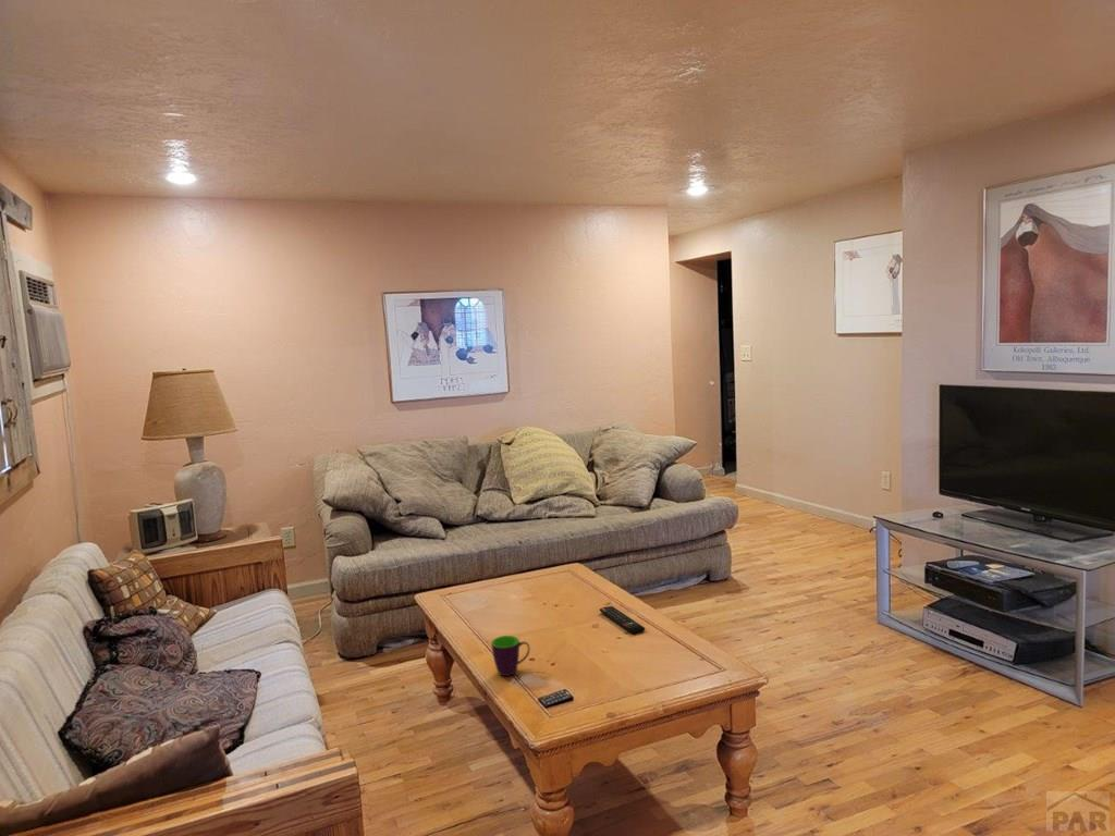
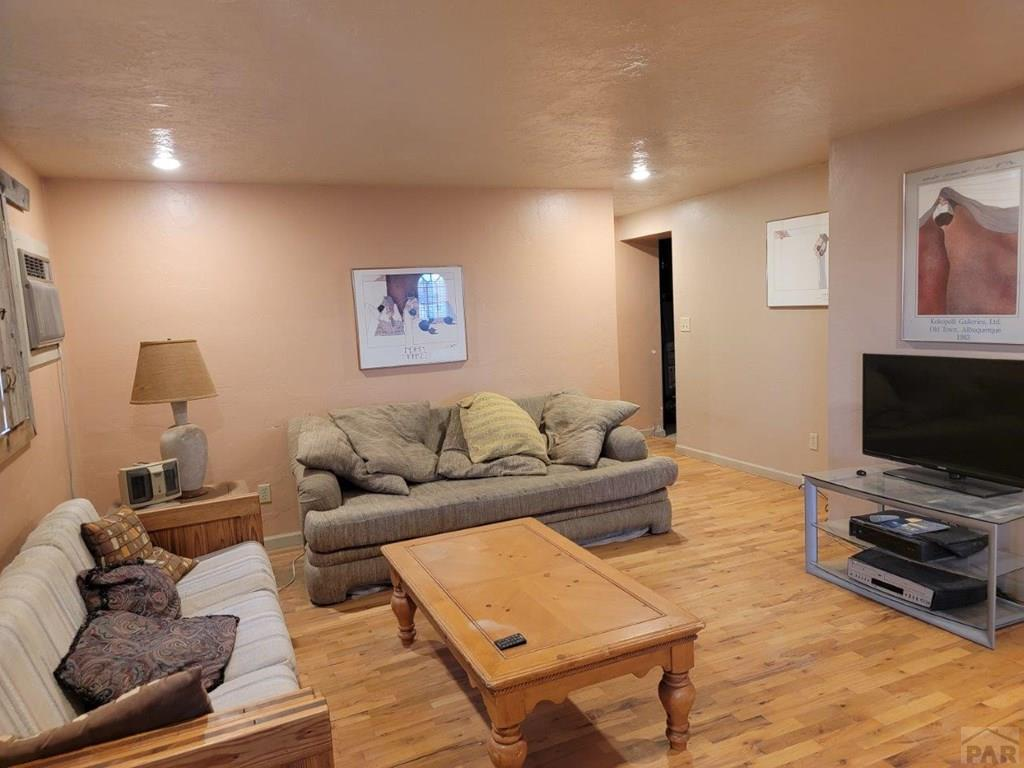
- mug (511, 655)
- remote control (621, 619)
